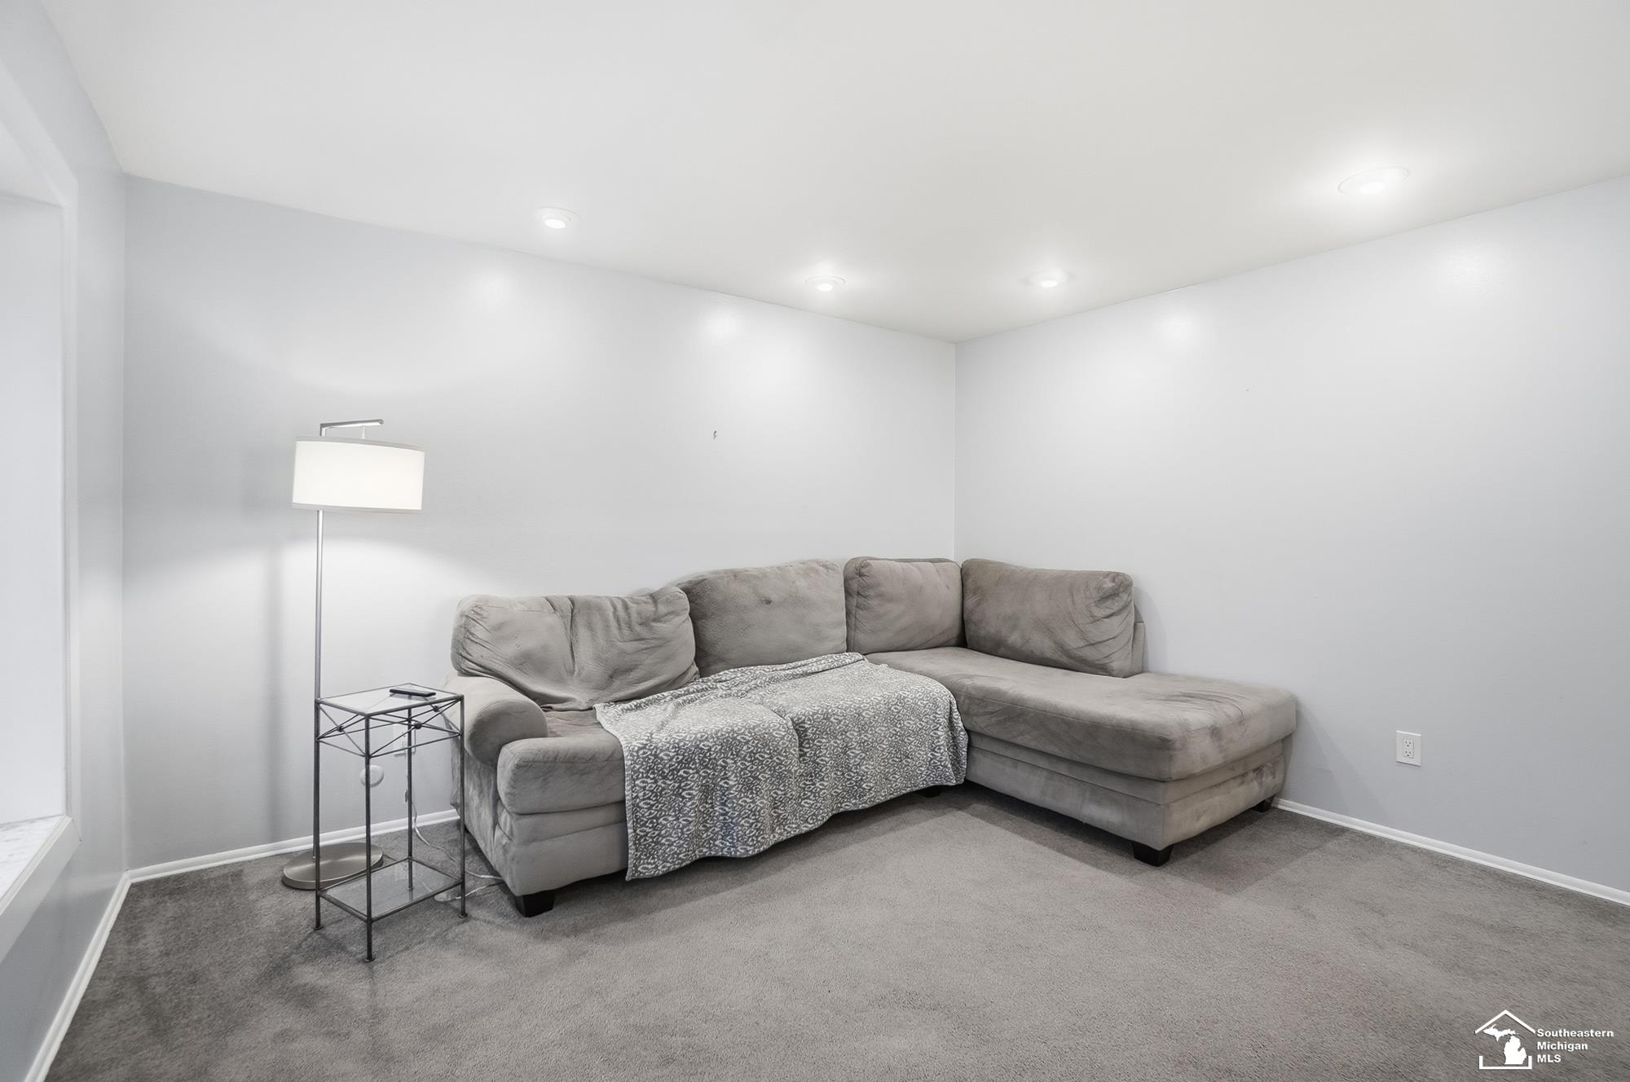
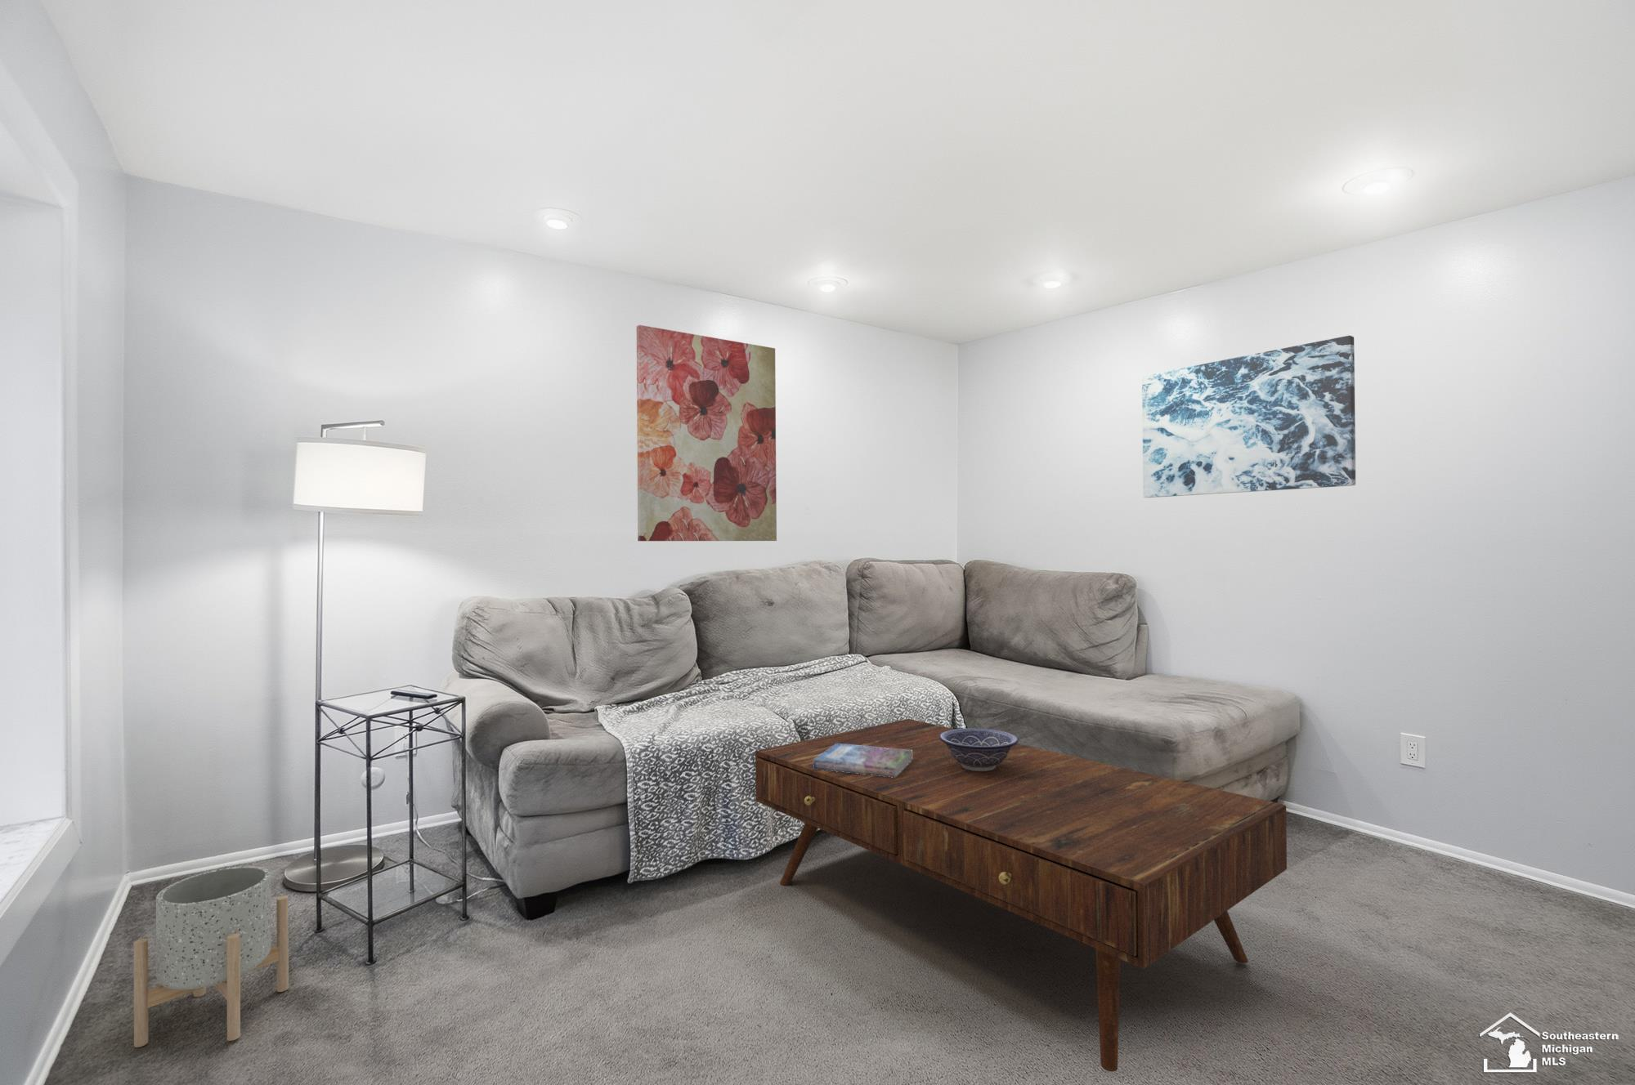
+ wall art (710, 438)
+ wall art (1238, 425)
+ book (864, 759)
+ planter (216, 949)
+ decorative bowl (977, 751)
+ coffee table (983, 848)
